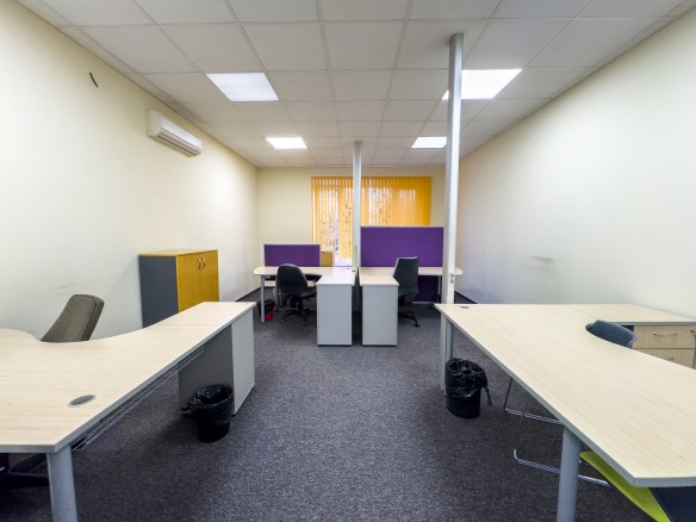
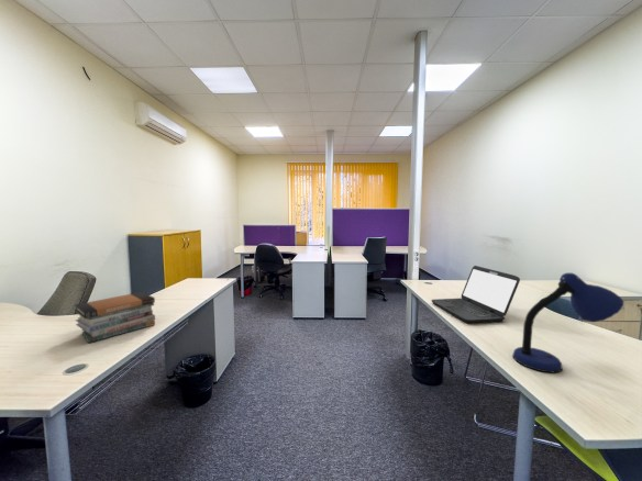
+ laptop (471, 291)
+ book stack (117, 315)
+ desk lamp (574, 310)
